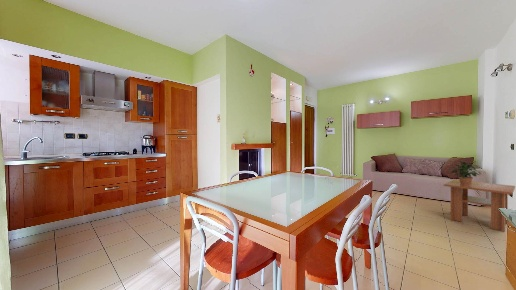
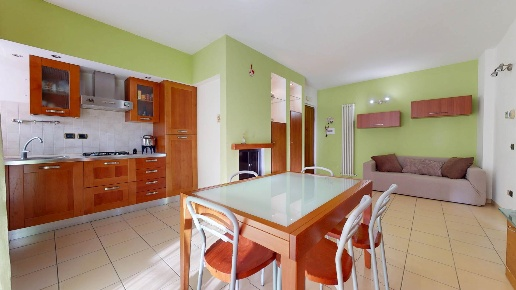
- potted plant (466, 172)
- coffee table (478, 203)
